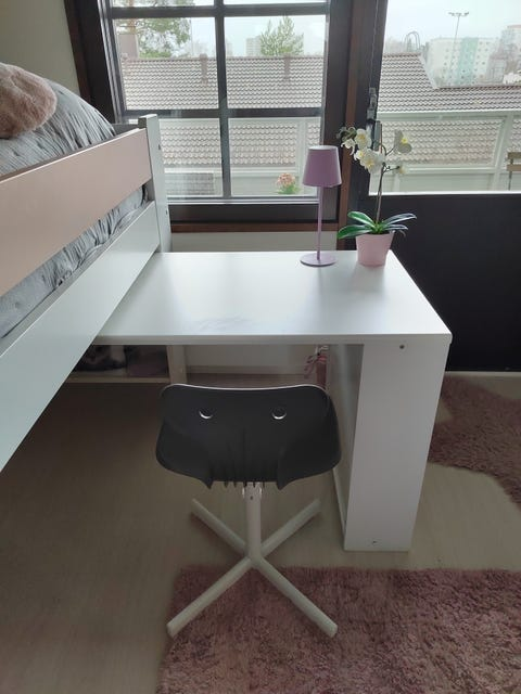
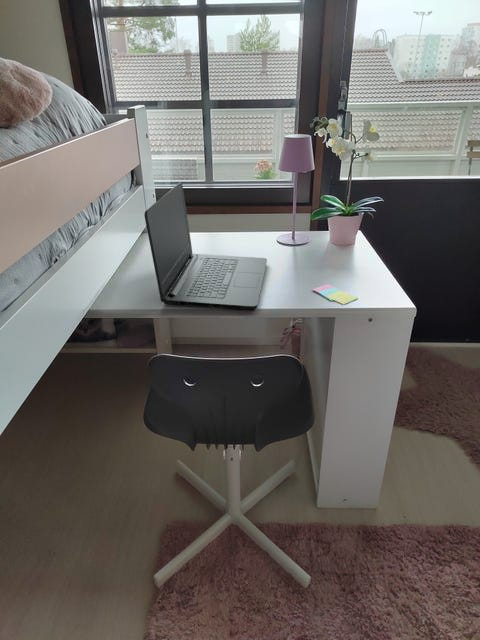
+ laptop (214, 255)
+ sticky notes (334, 294)
